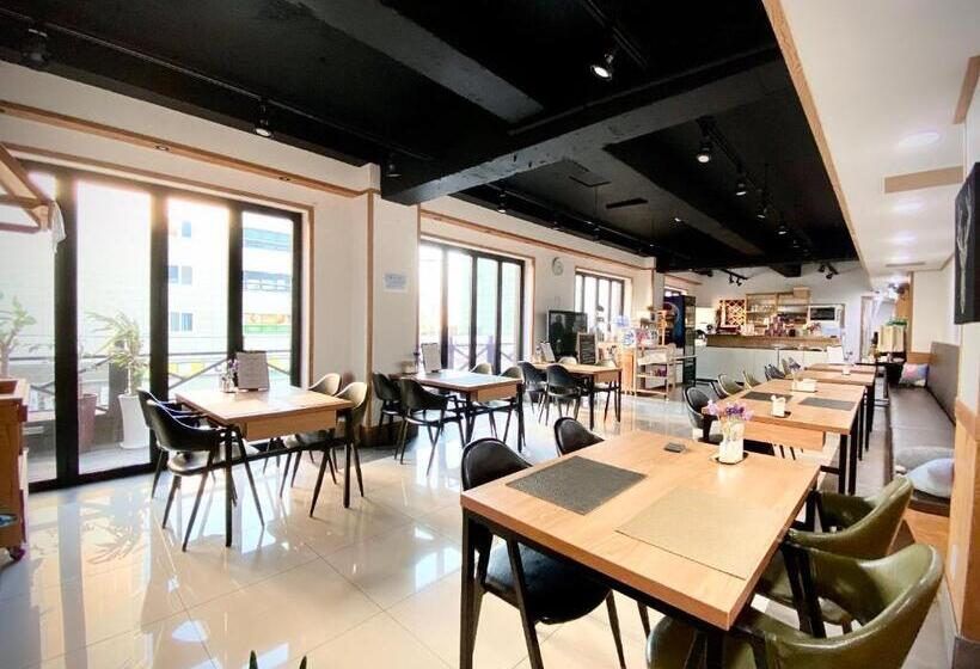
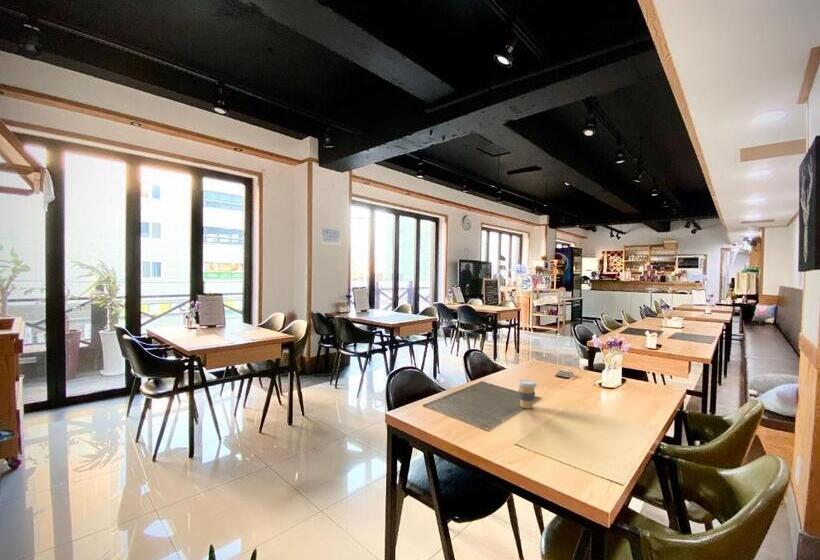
+ coffee cup (526, 394)
